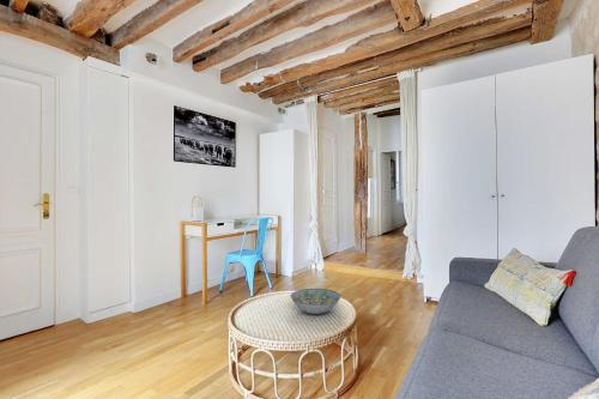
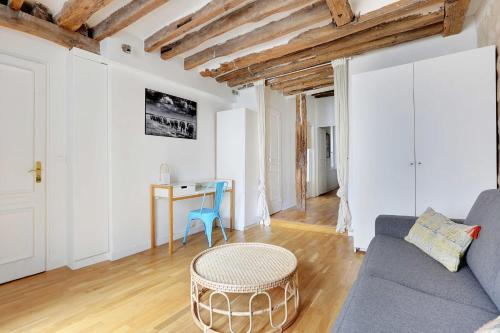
- decorative bowl (315, 303)
